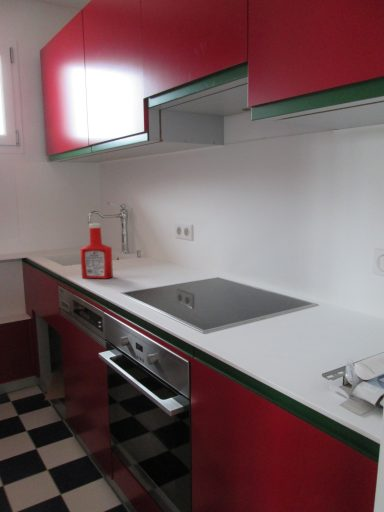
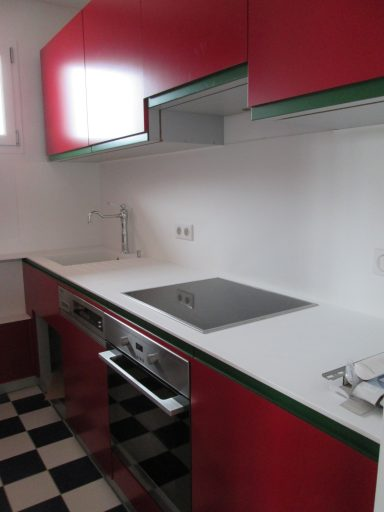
- soap bottle (96, 250)
